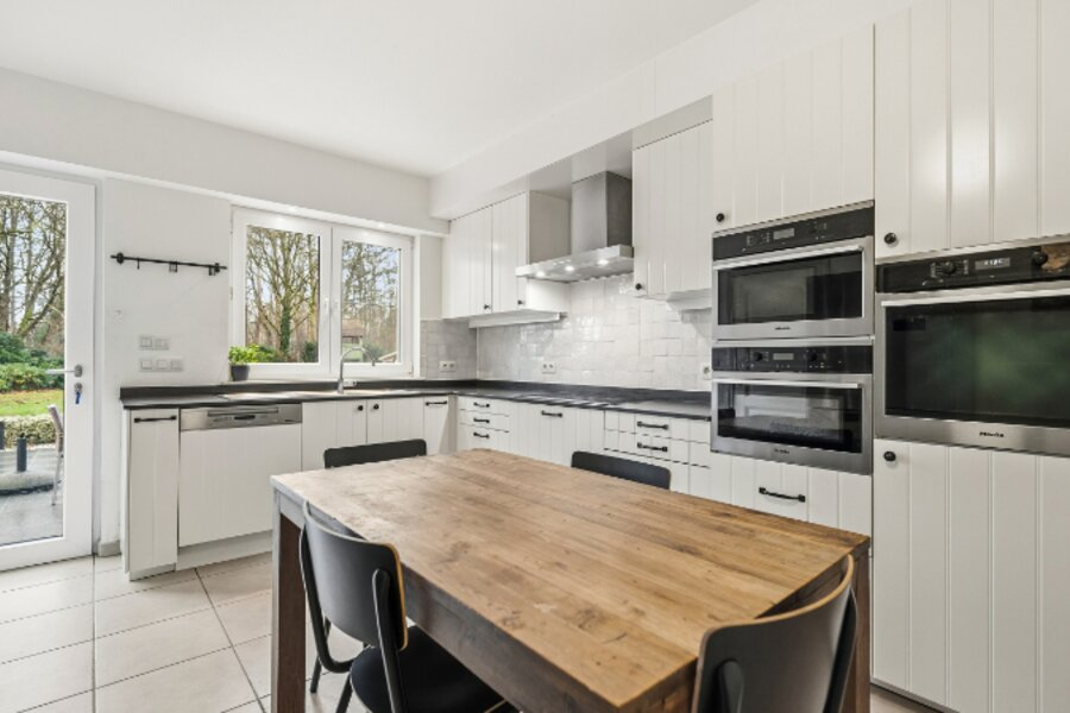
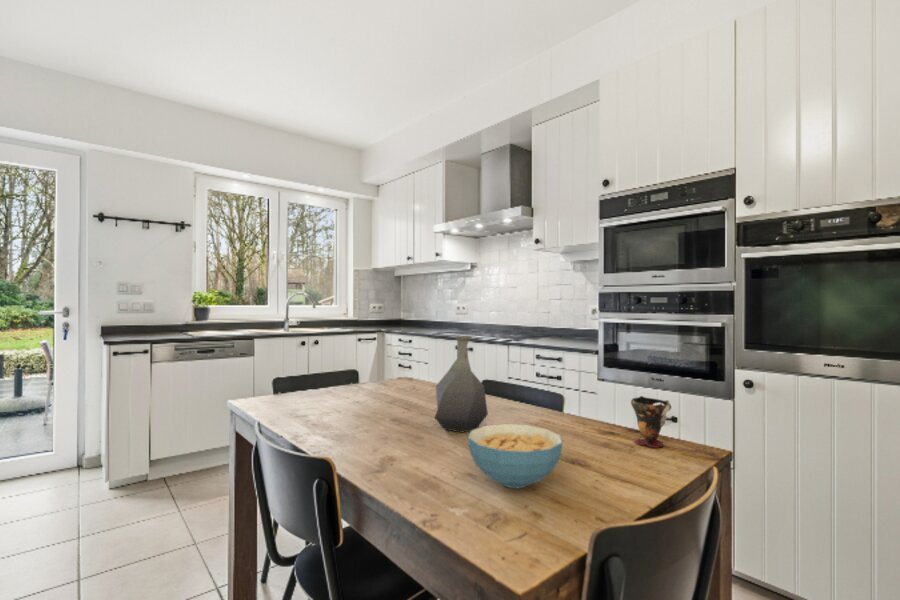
+ cereal bowl (514, 459)
+ cup (650, 421)
+ vase (460, 381)
